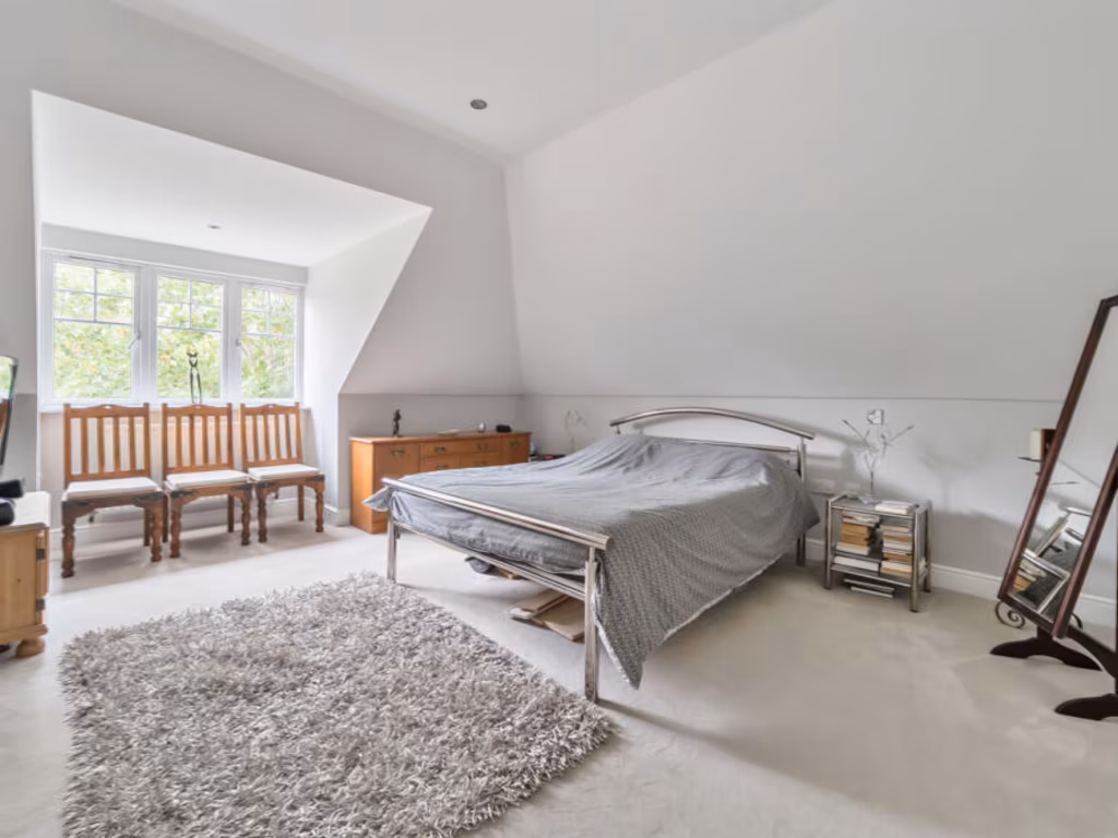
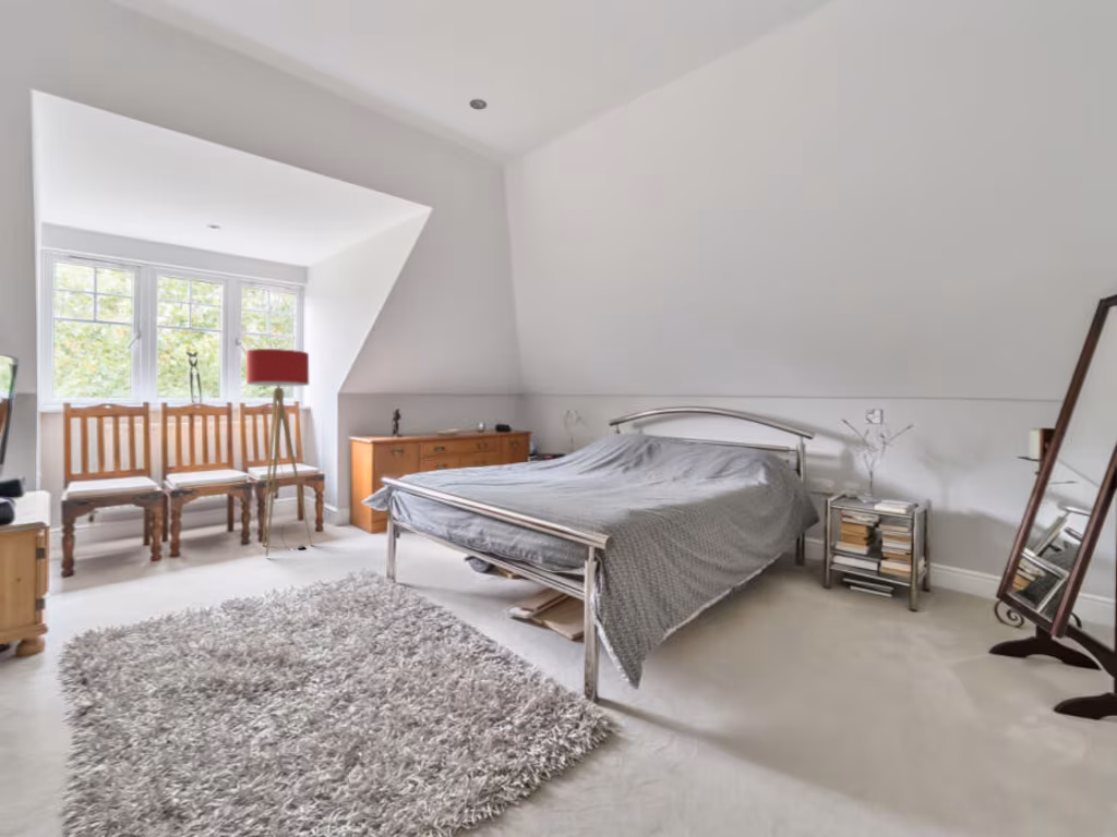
+ floor lamp (277, 450)
